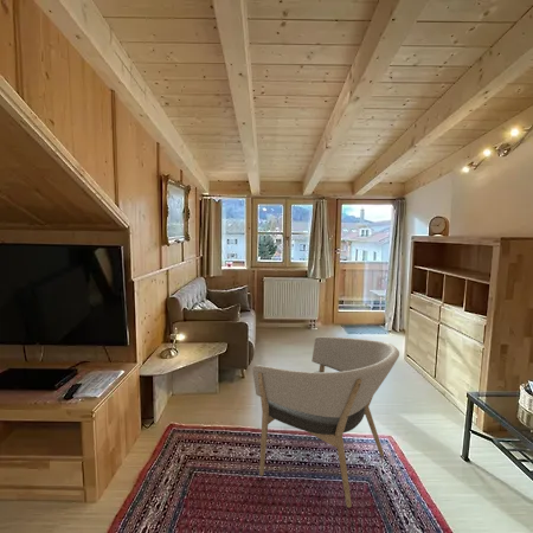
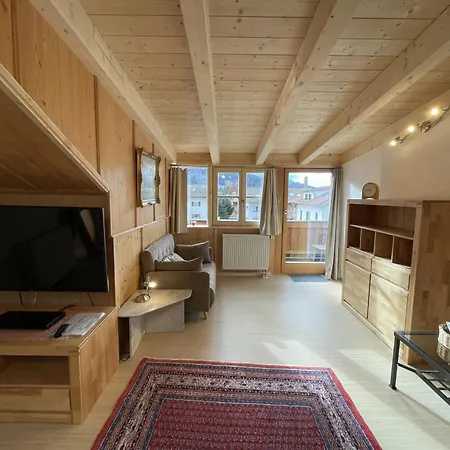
- armchair (330, 402)
